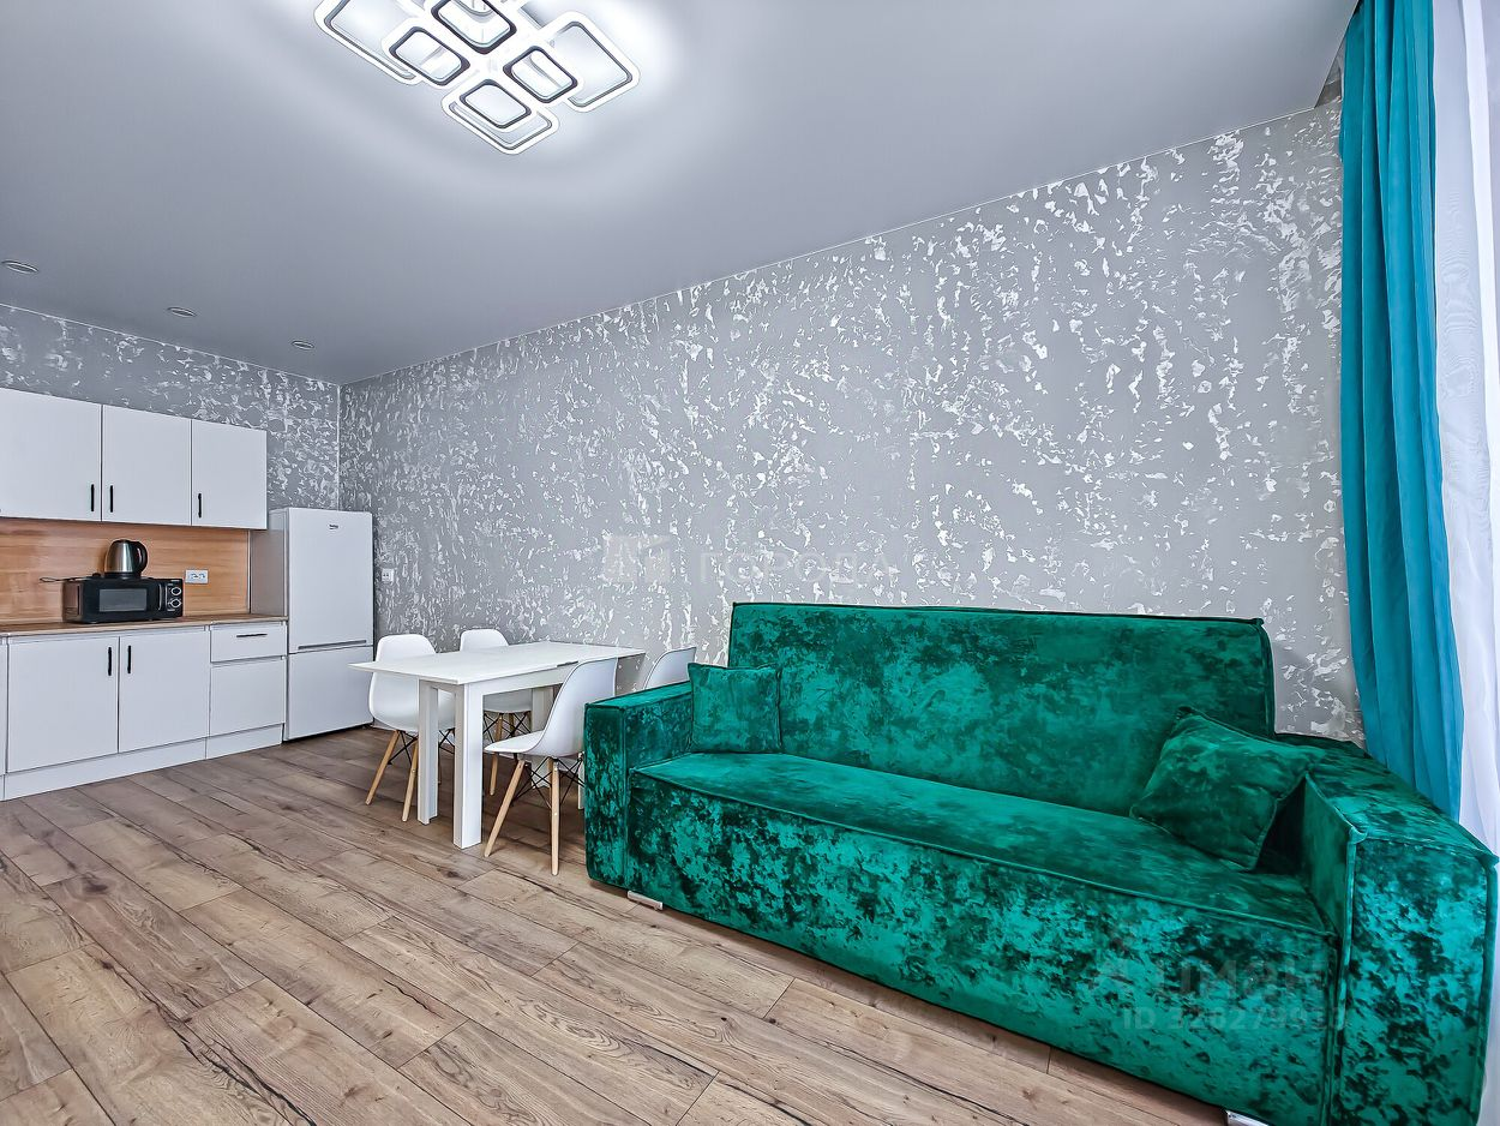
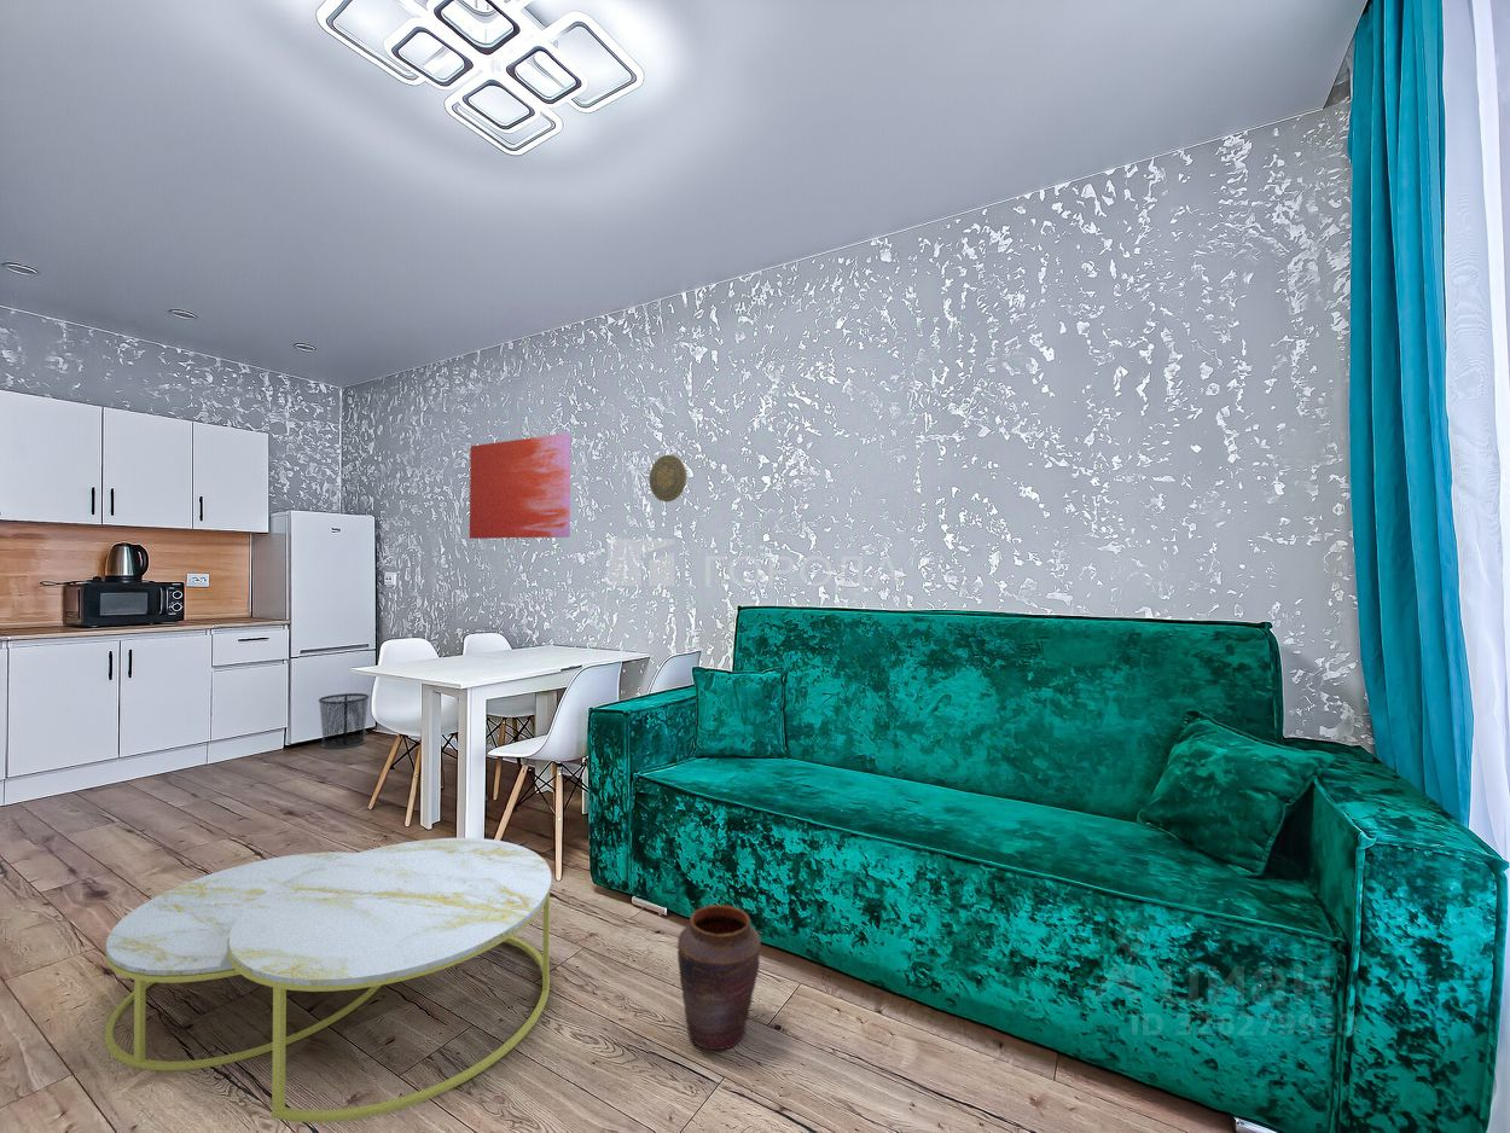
+ wall art (517, 489)
+ vase (719, 975)
+ waste bin (344, 720)
+ coffee table (341, 940)
+ decorative plate (666, 477)
